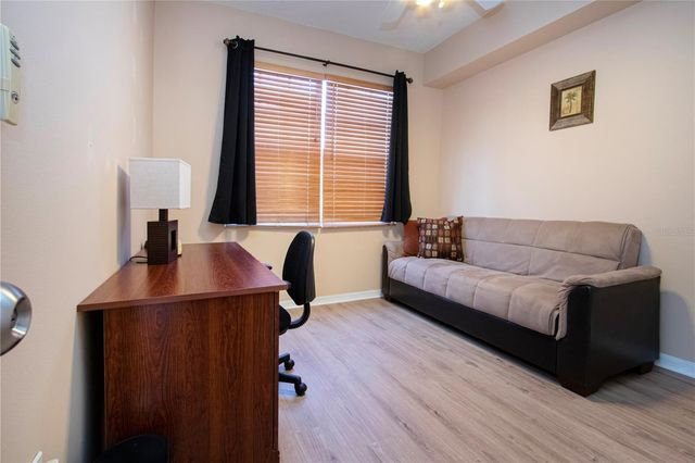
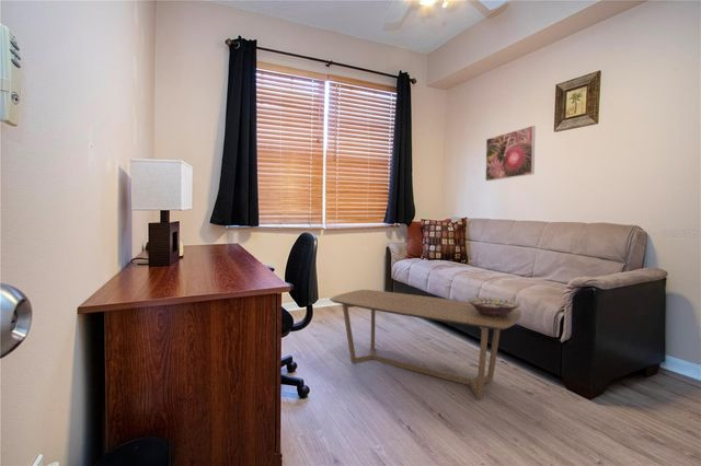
+ decorative bowl (493, 307)
+ coffee table (420, 317)
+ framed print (508, 155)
